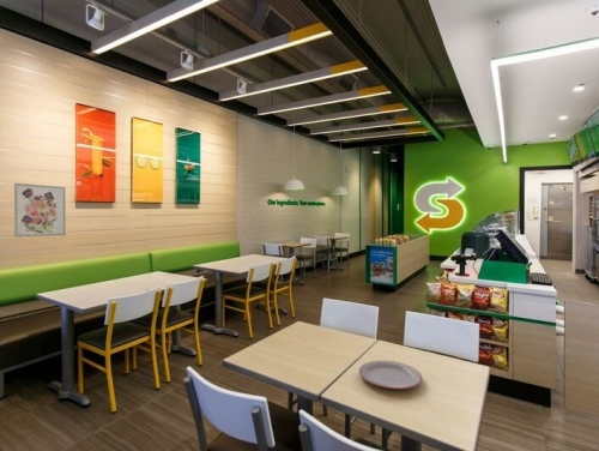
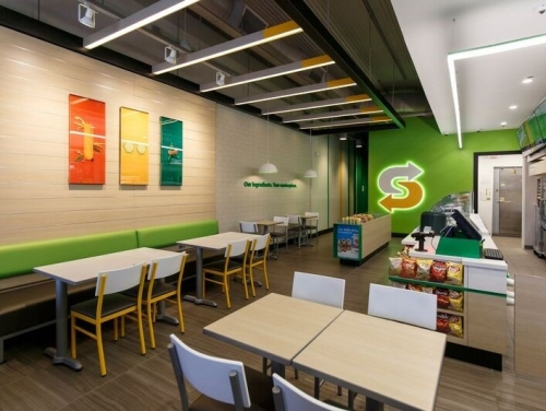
- plate (389, 375)
- wall art (41, 210)
